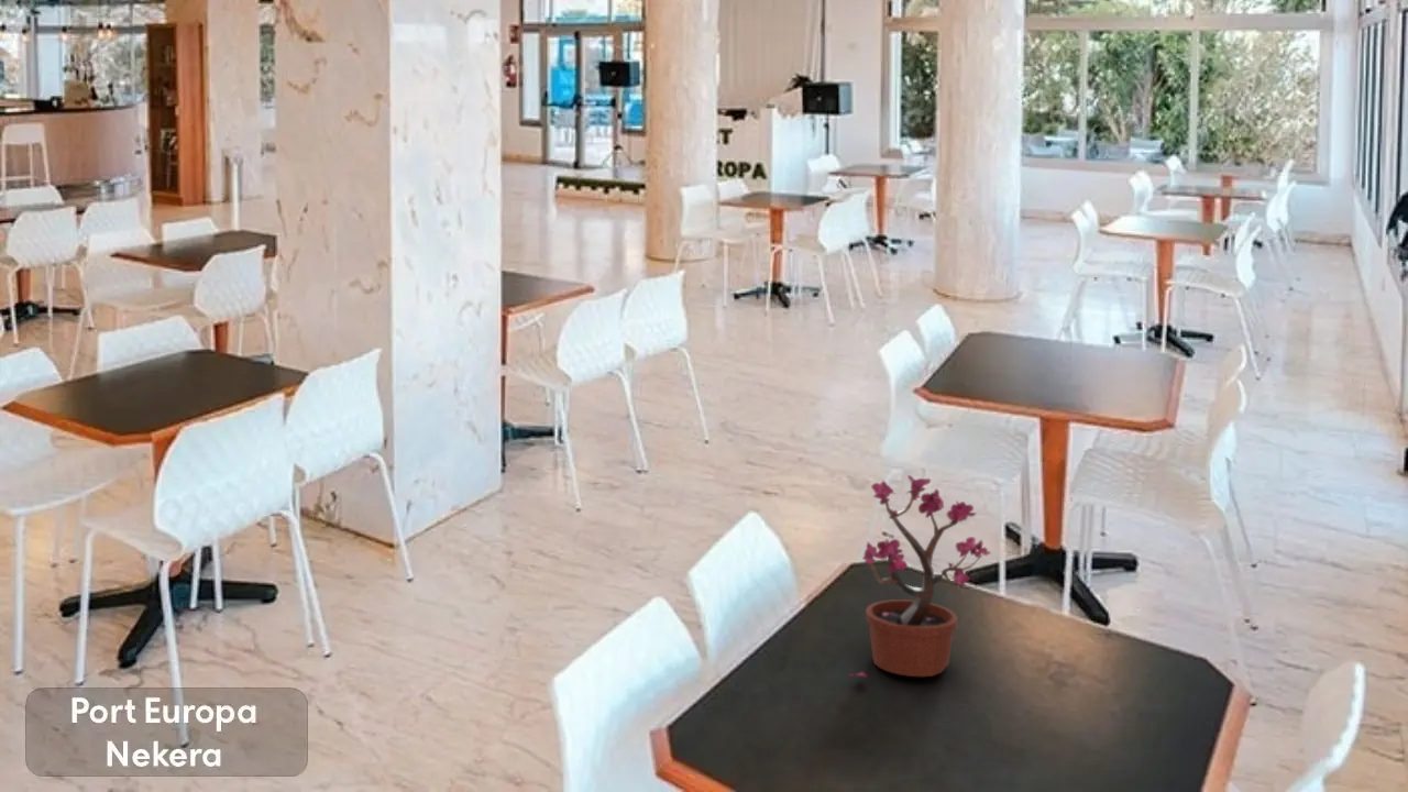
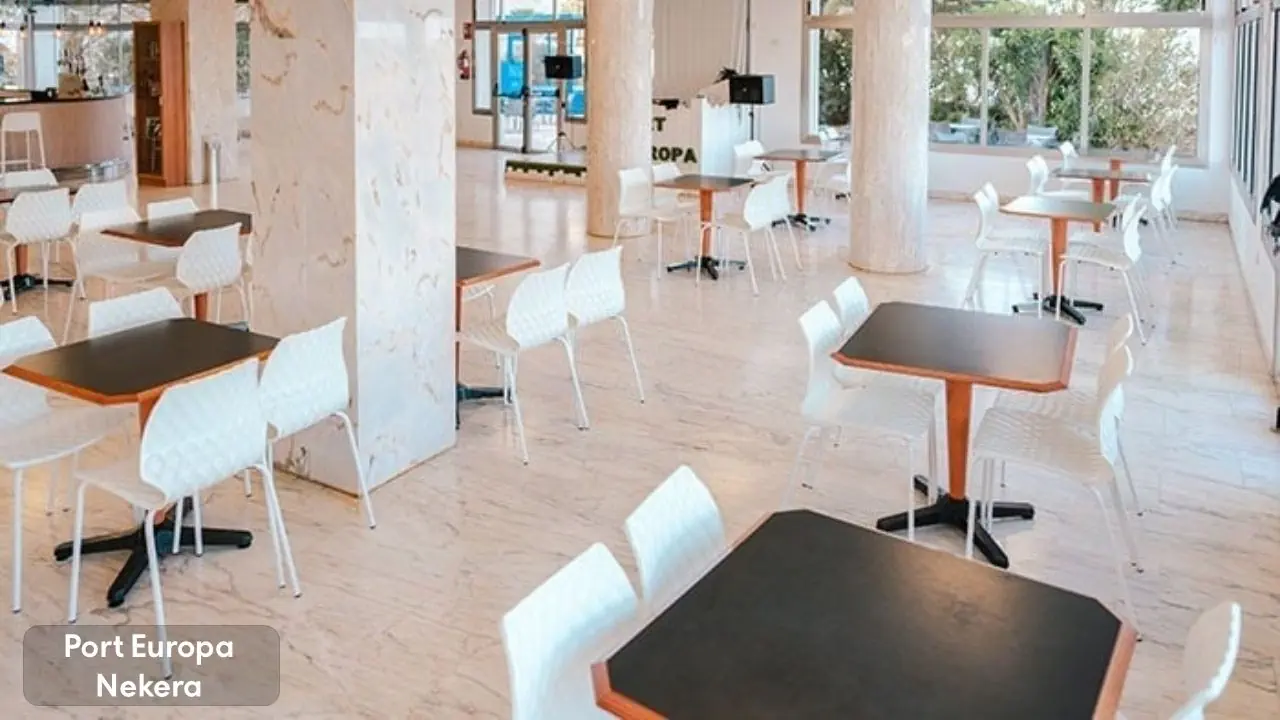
- potted plant (906, 564)
